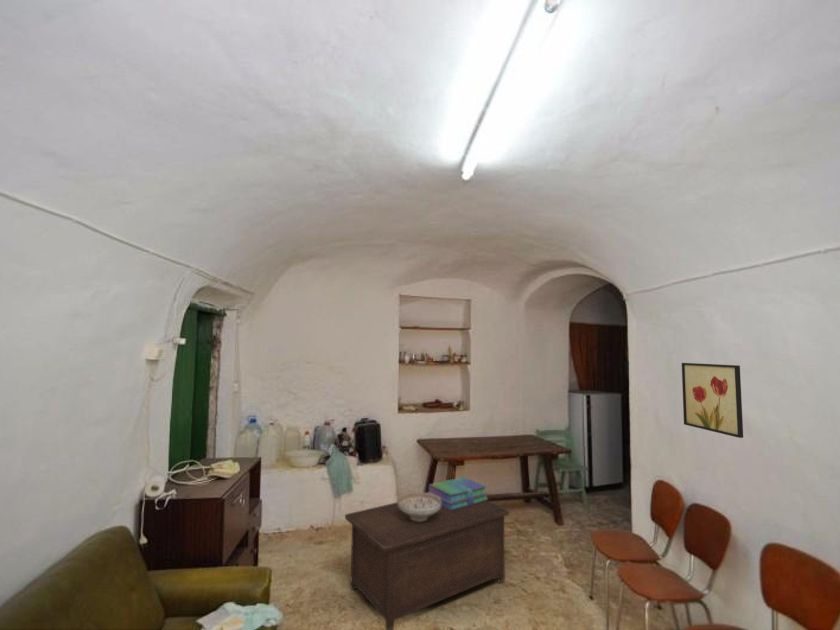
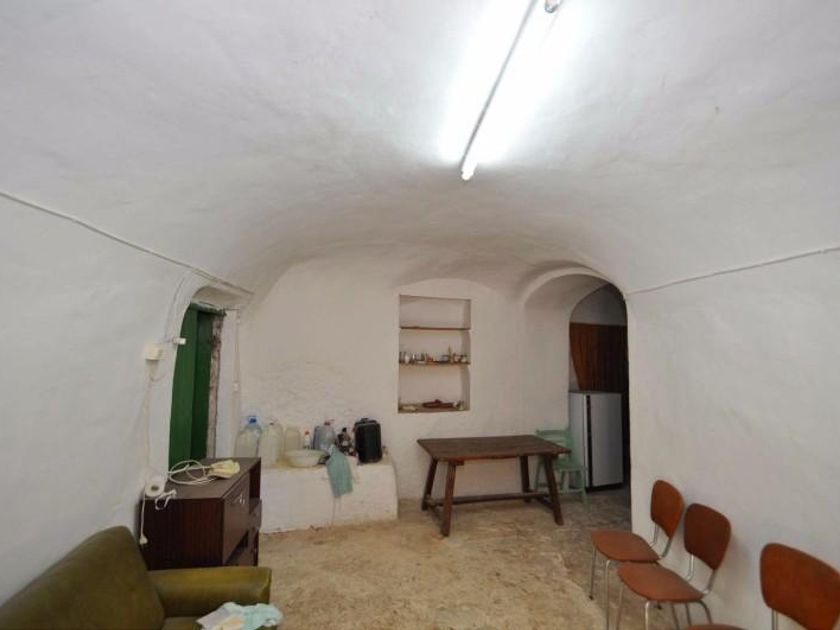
- stack of books (457, 491)
- cabinet (427, 548)
- decorative bowl (419, 508)
- wall art (711, 397)
